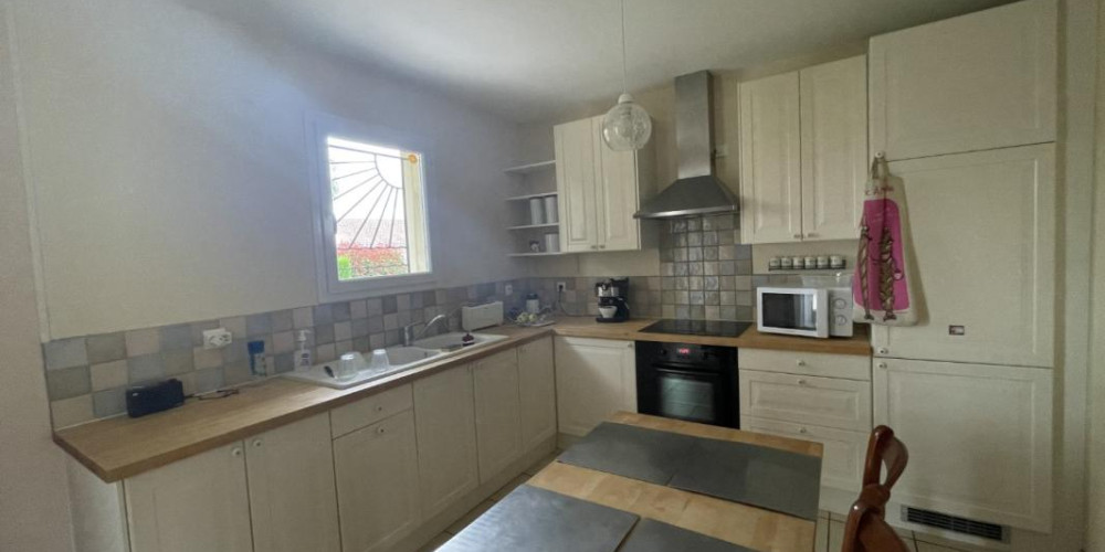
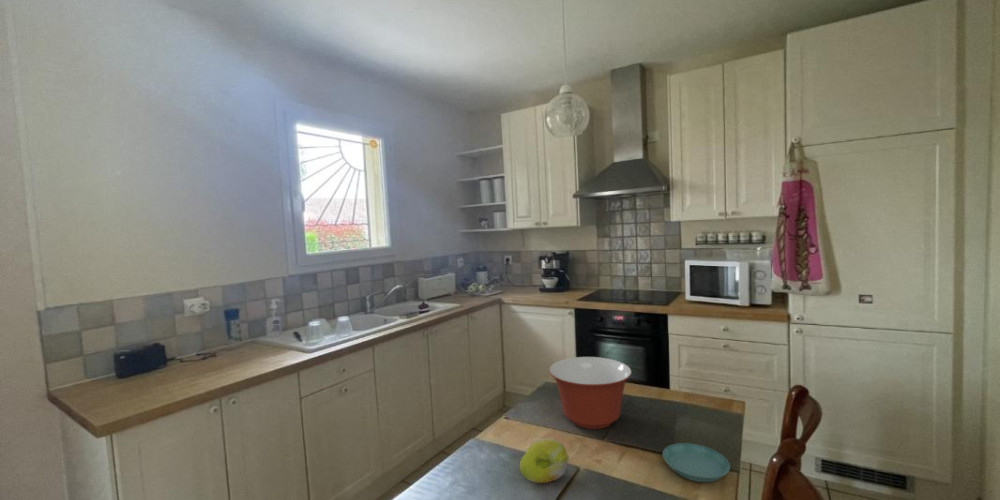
+ mixing bowl (590, 394)
+ saucer (695, 463)
+ fruit (544, 460)
